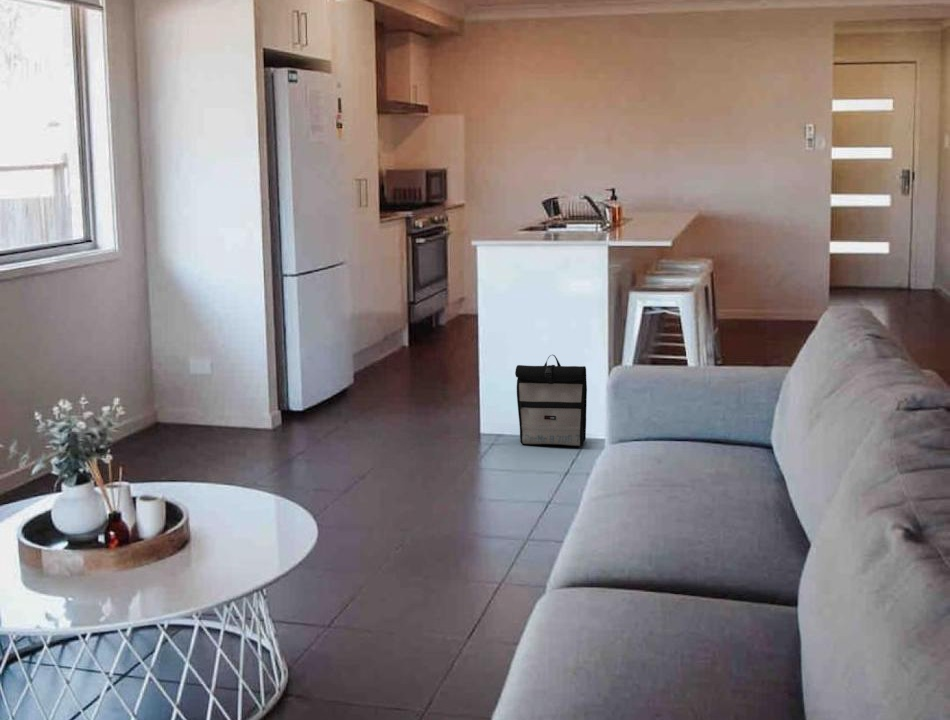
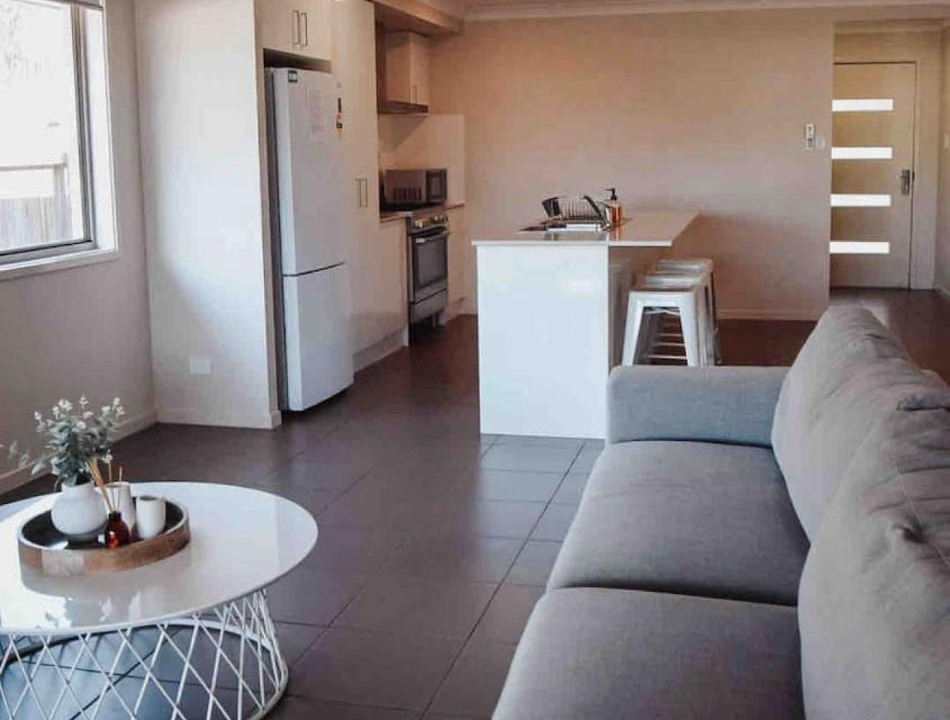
- backpack (552, 399)
